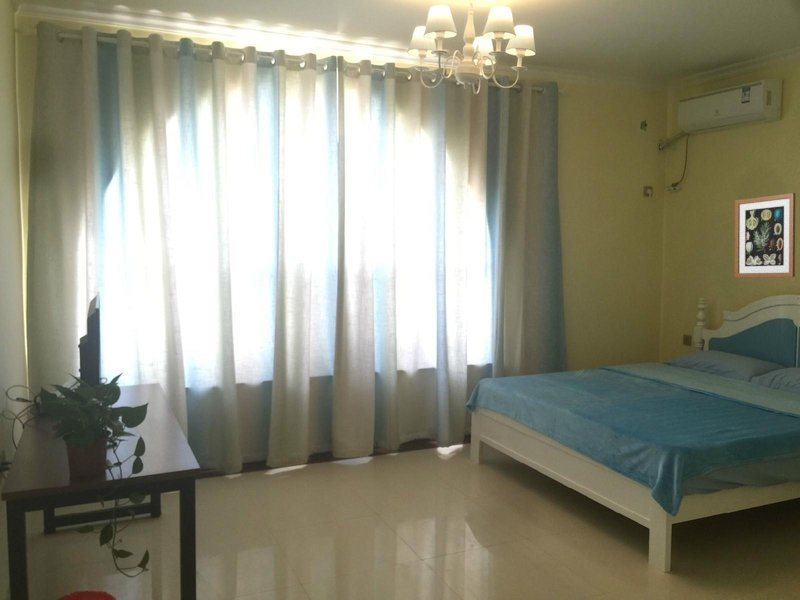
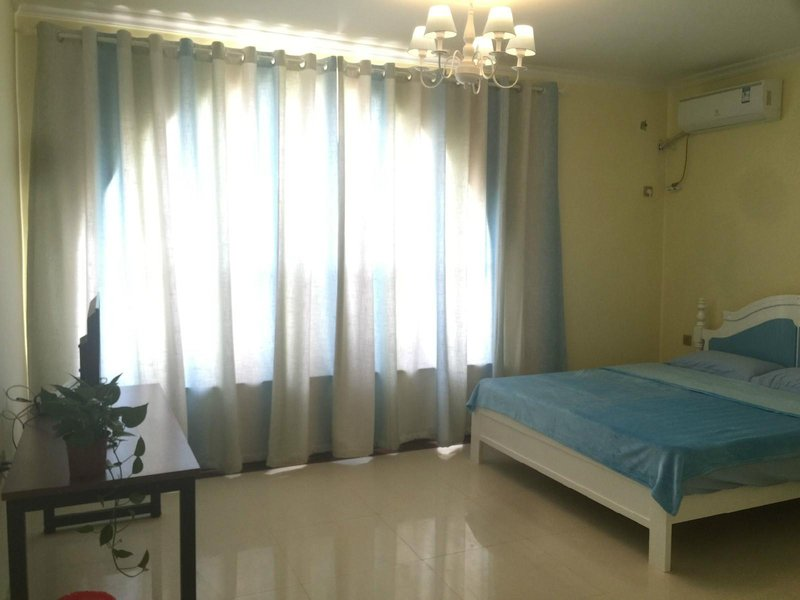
- wall art (763, 237)
